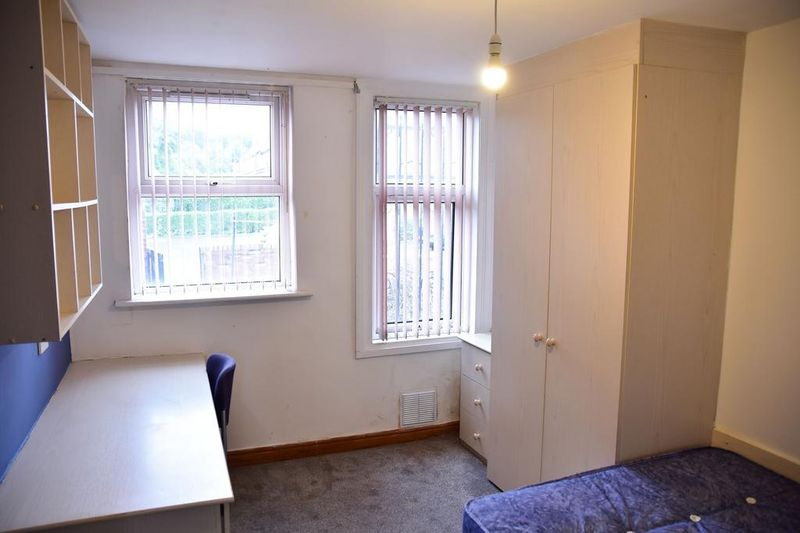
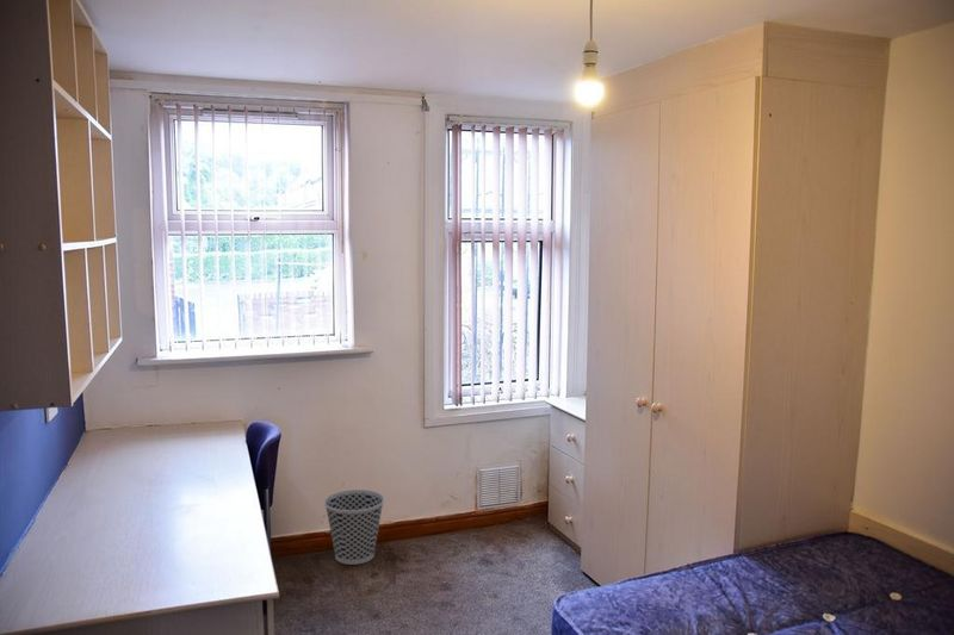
+ wastebasket (354, 528)
